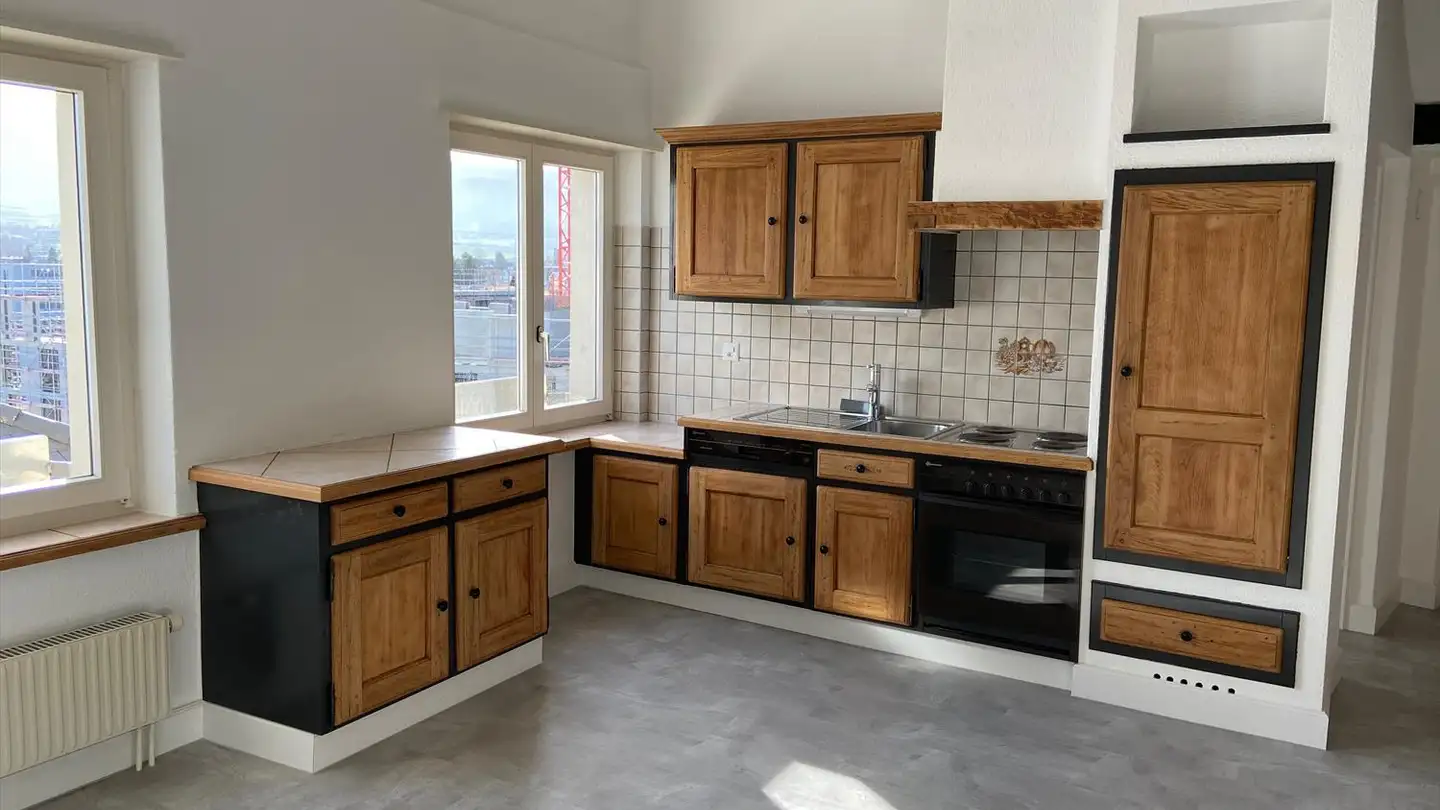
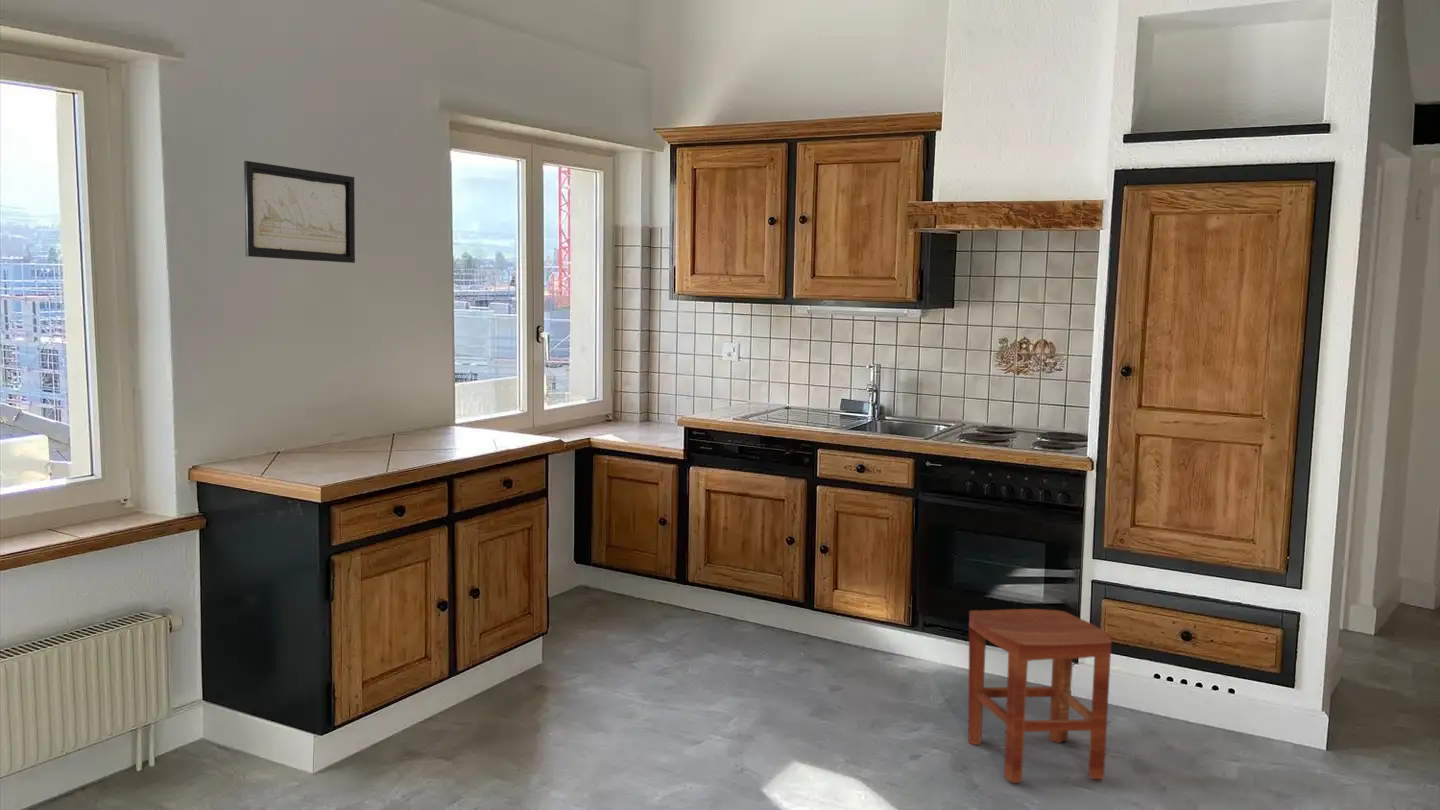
+ stool (1036, 691)
+ wall art (302, 214)
